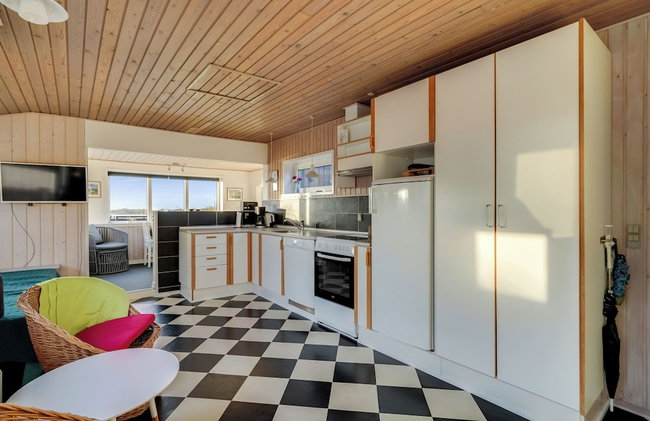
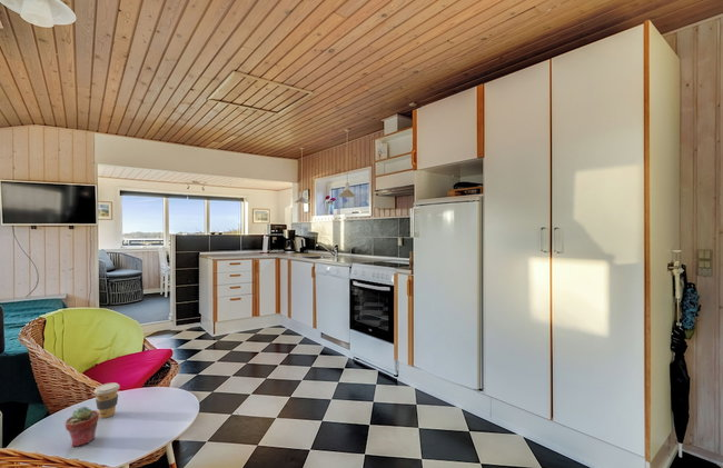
+ coffee cup (107, 400)
+ potted succulent (82, 424)
